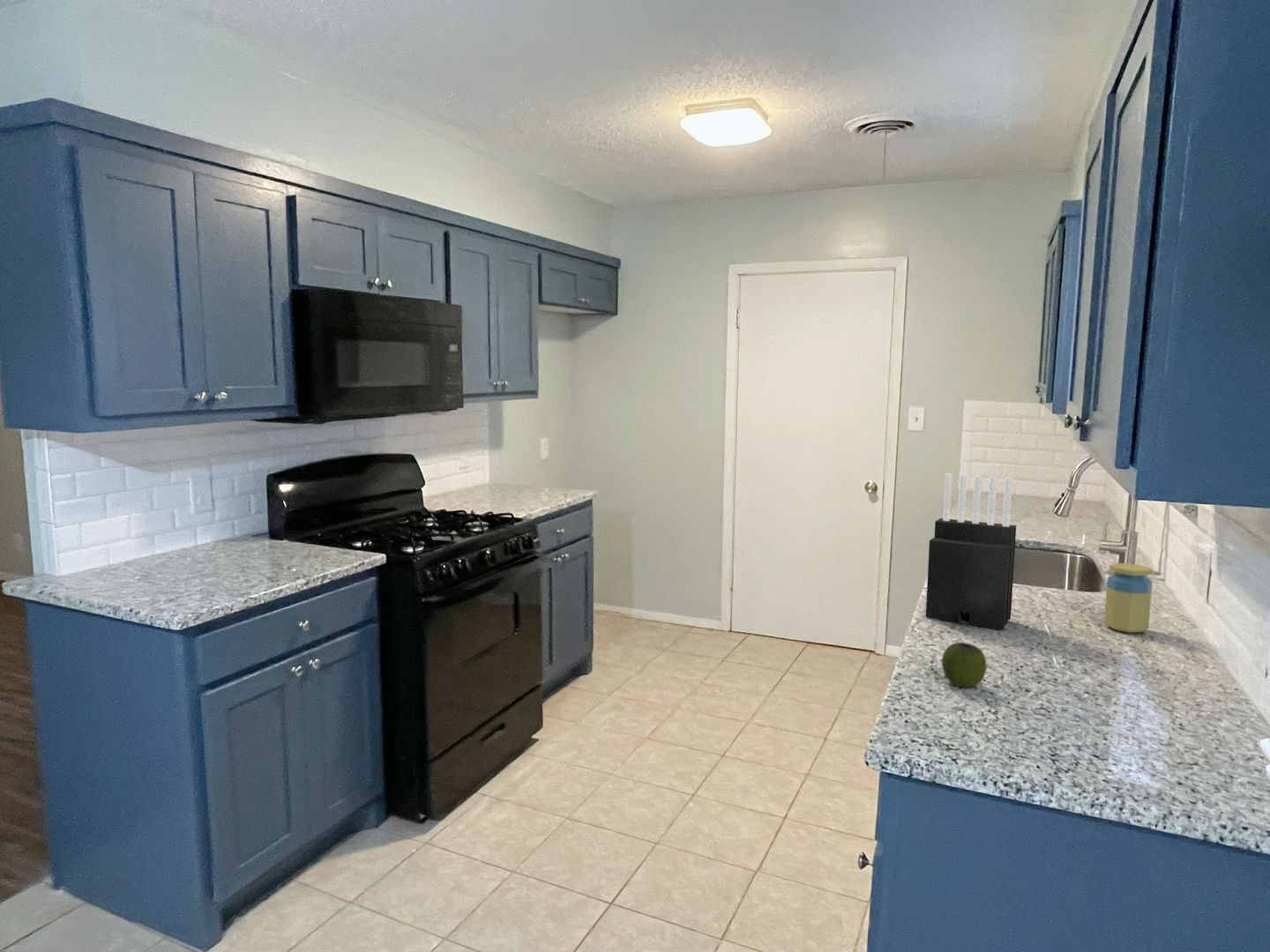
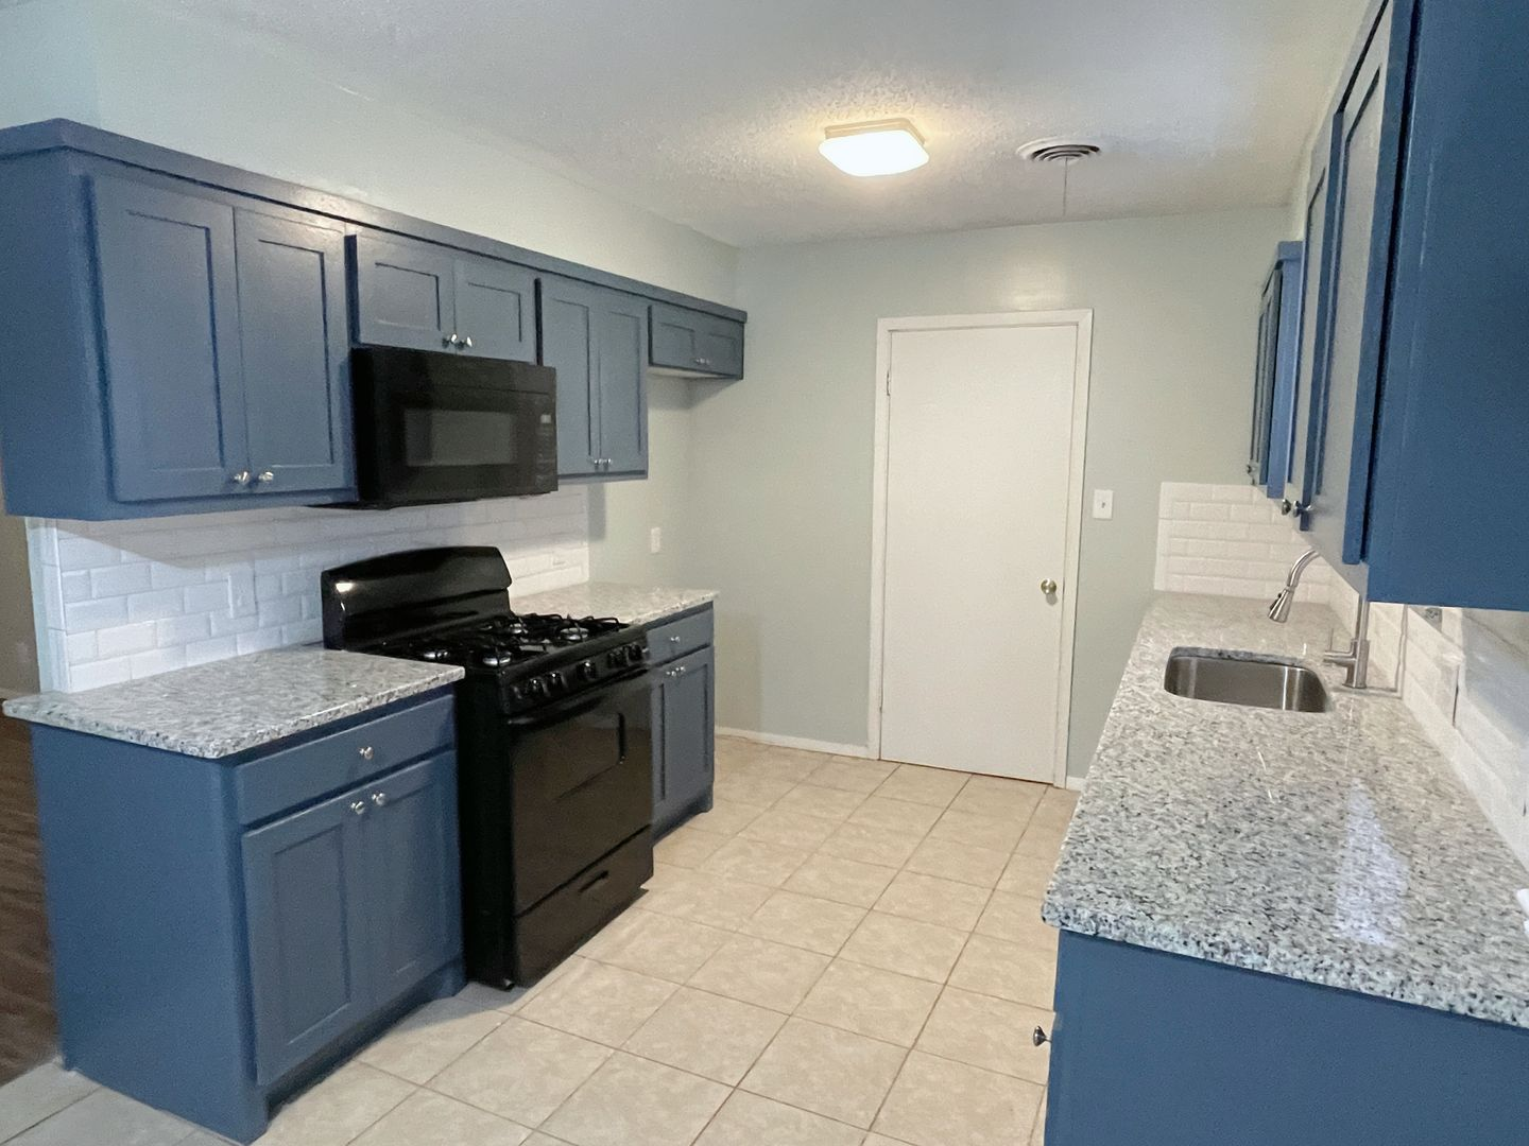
- apple (963, 663)
- jar (1128, 598)
- knife block (970, 548)
